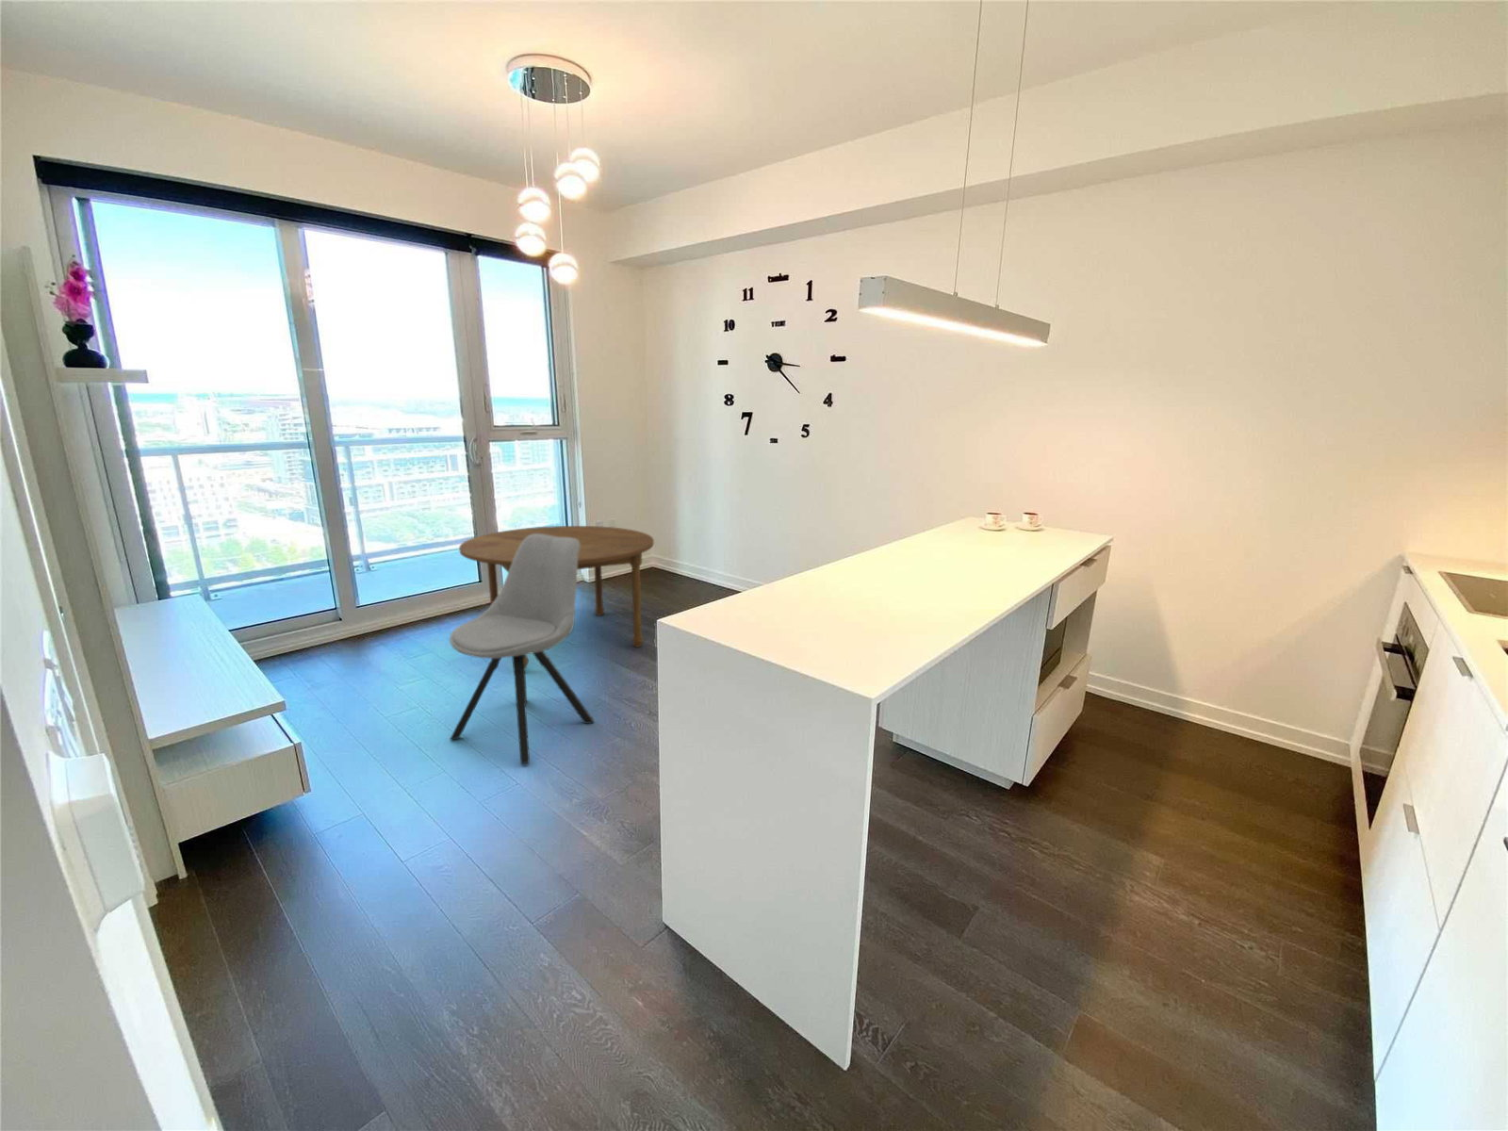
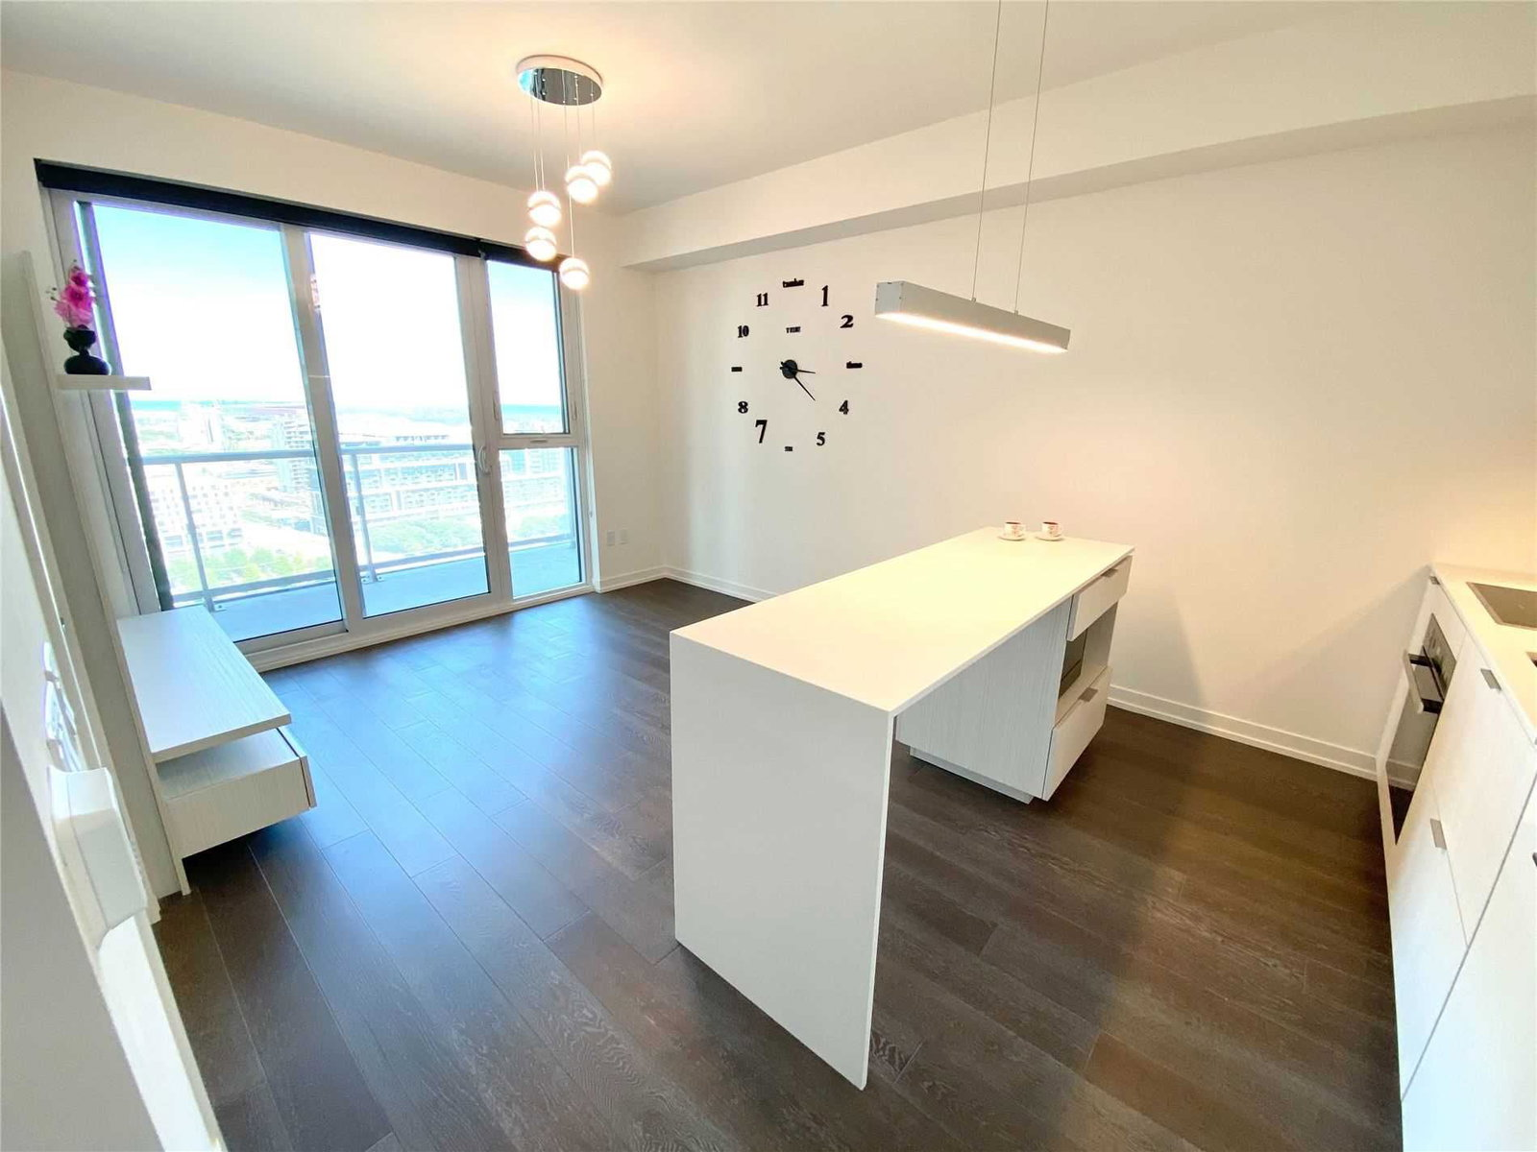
- chair (520, 639)
- dining table (578, 568)
